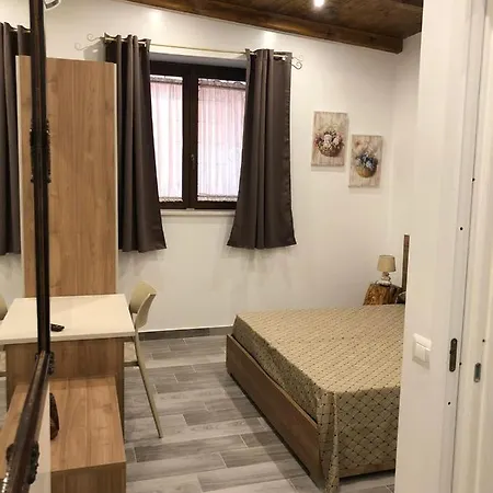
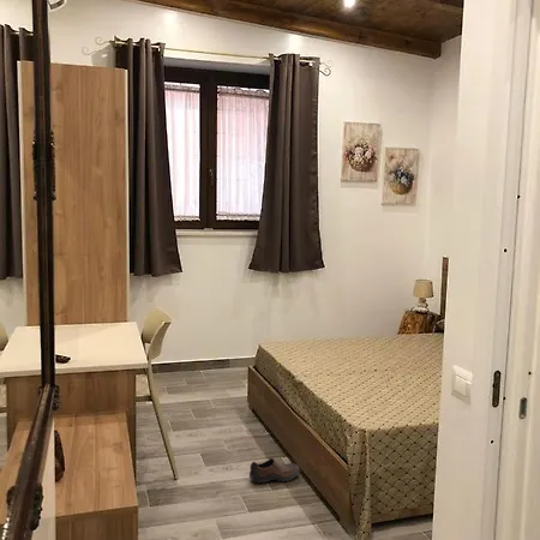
+ shoe (275, 468)
